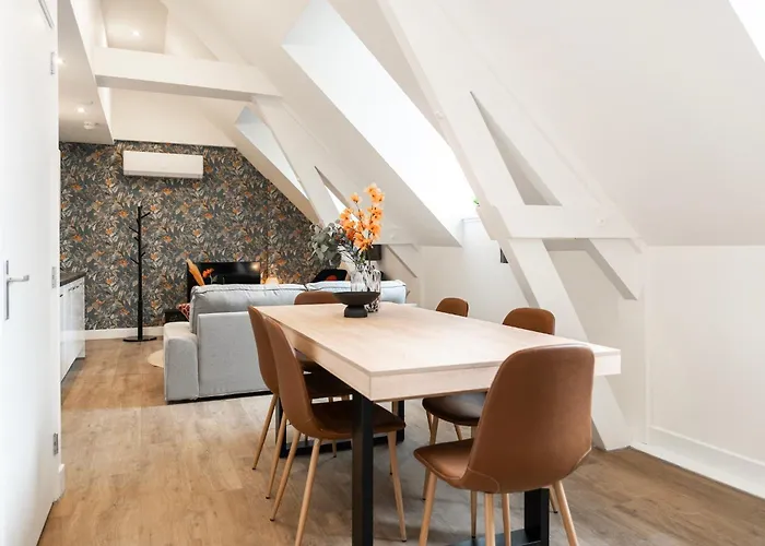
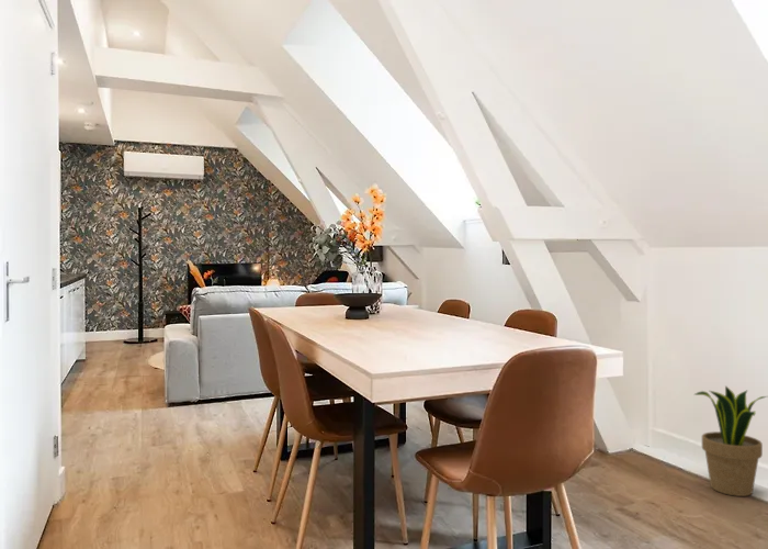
+ potted plant (731, 438)
